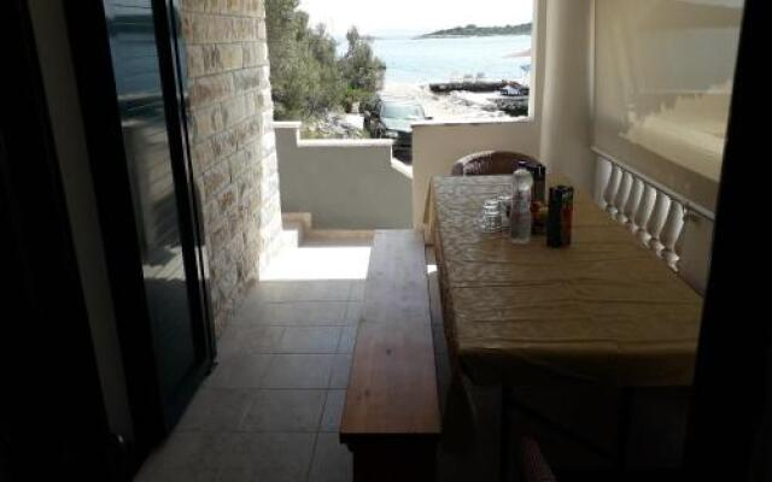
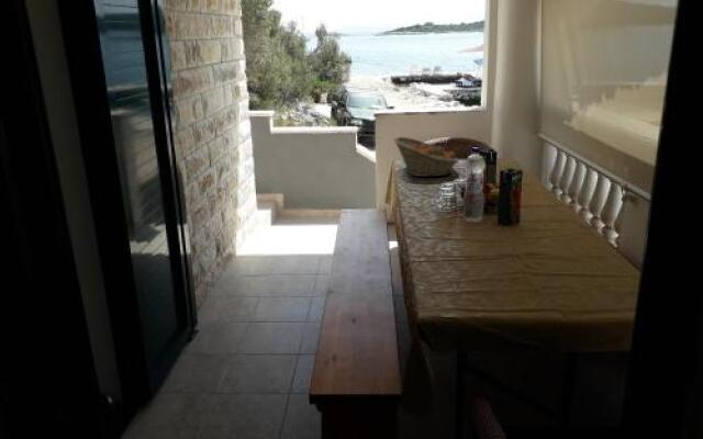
+ fruit basket (425, 155)
